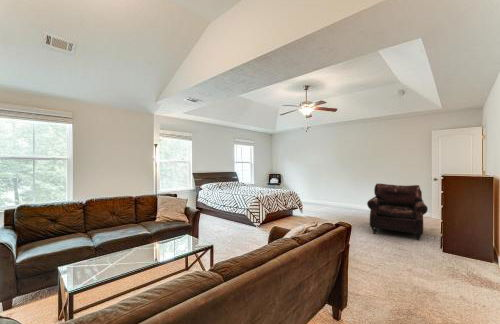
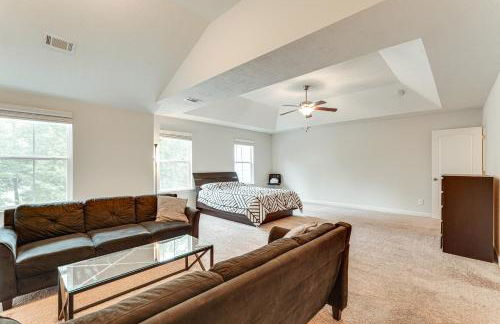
- leather (396, 208)
